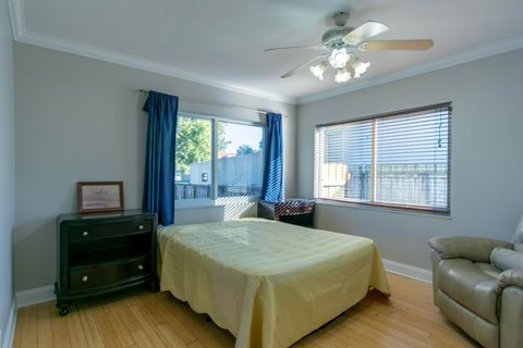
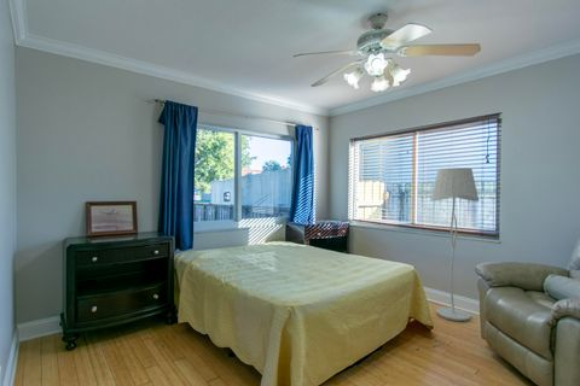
+ floor lamp (453, 242)
